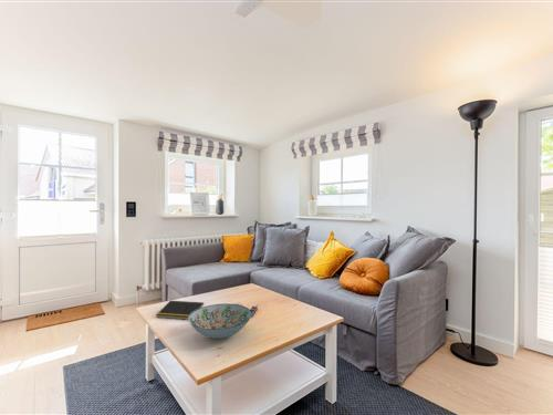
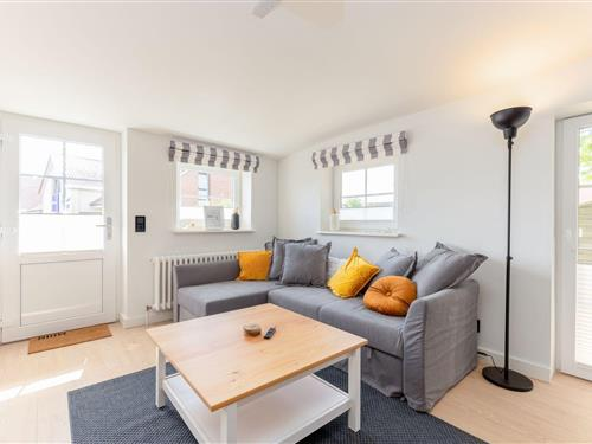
- decorative bowl (220, 324)
- notepad (180, 309)
